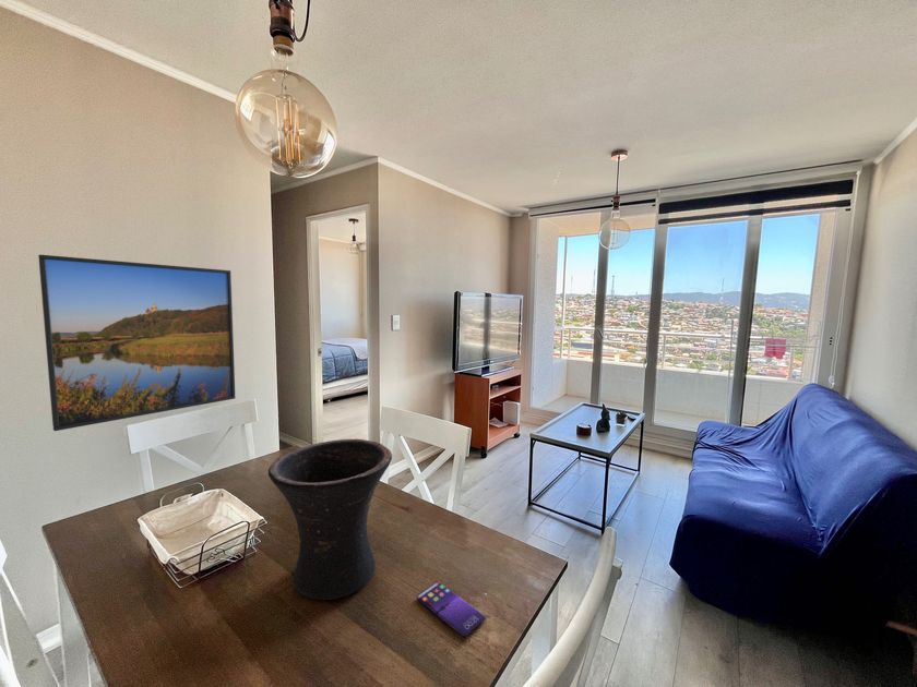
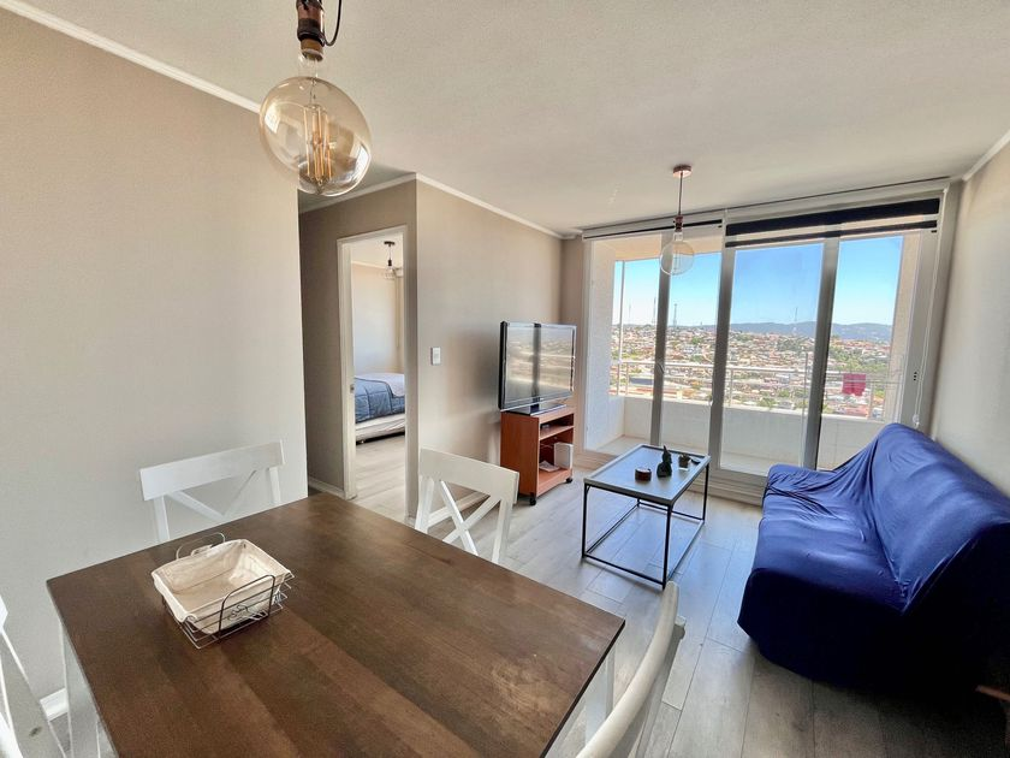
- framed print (154, 339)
- vase (333, 517)
- smartphone (450, 606)
